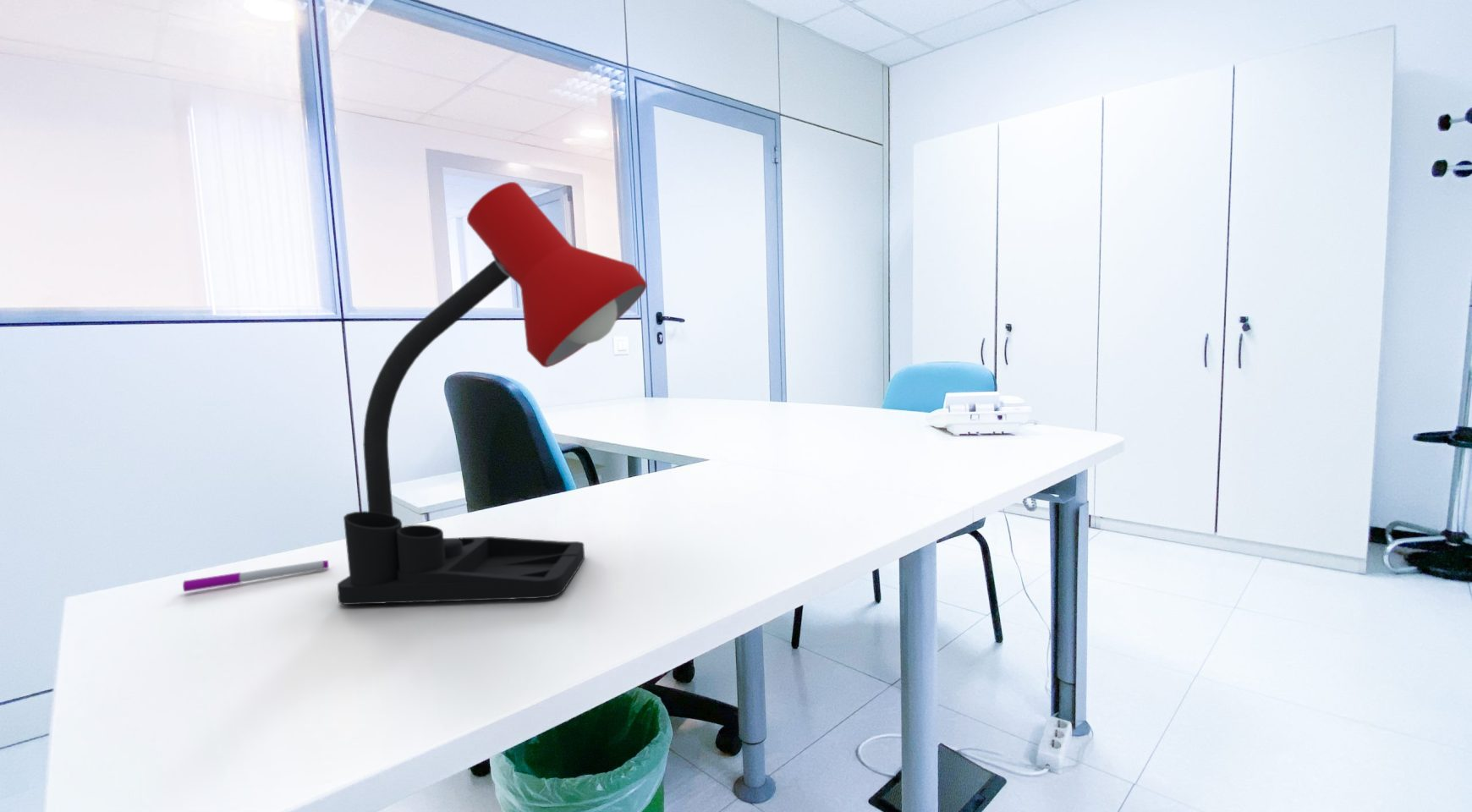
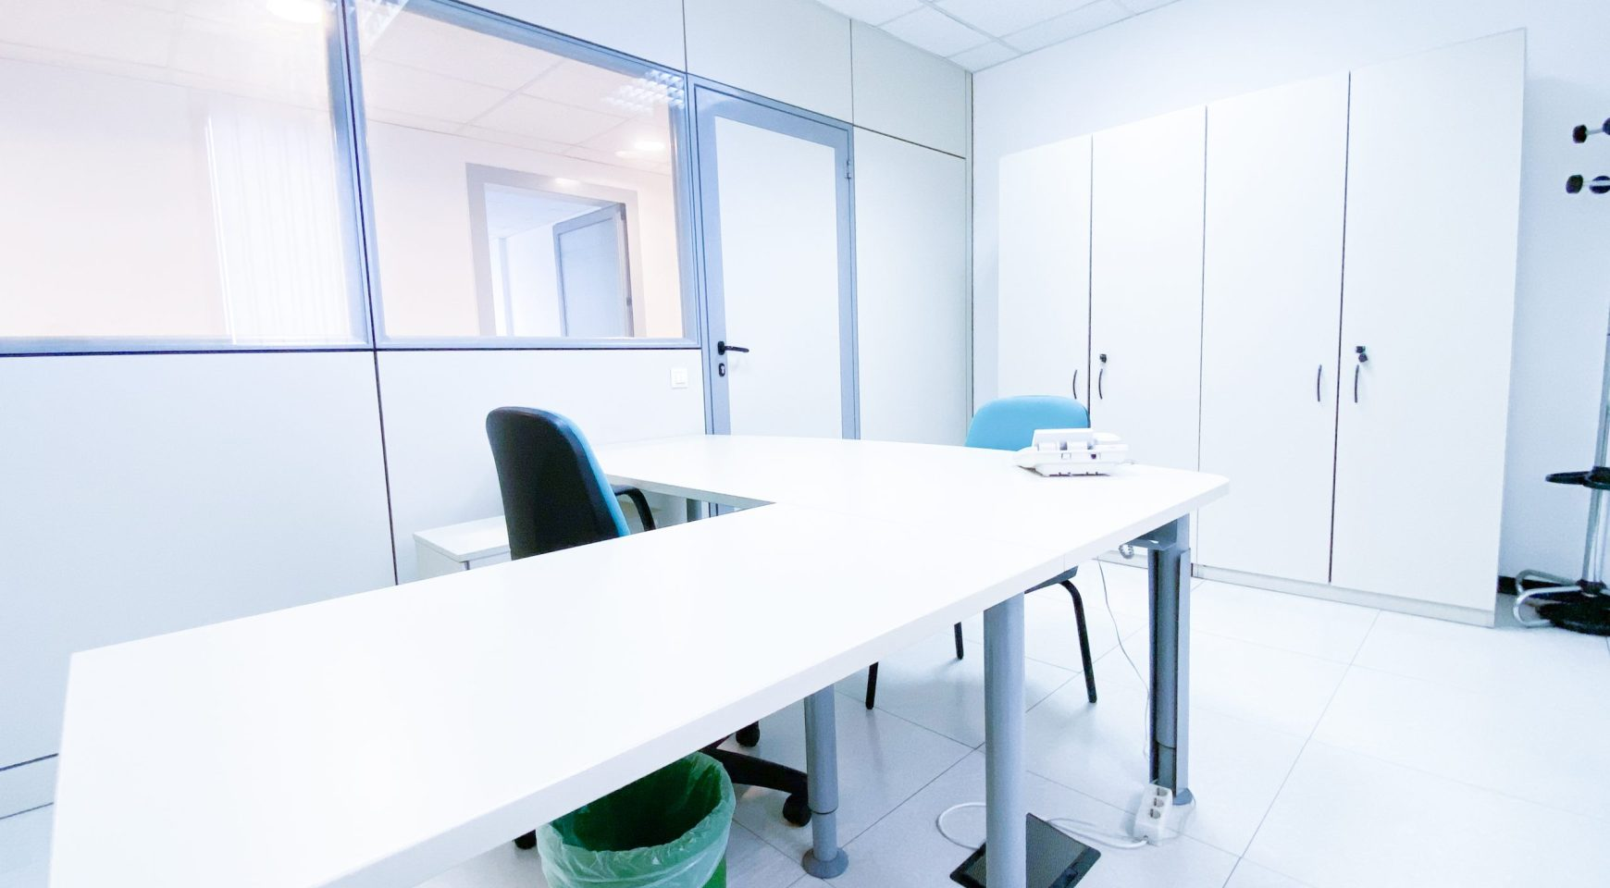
- pen (259, 574)
- desk lamp (527, 350)
